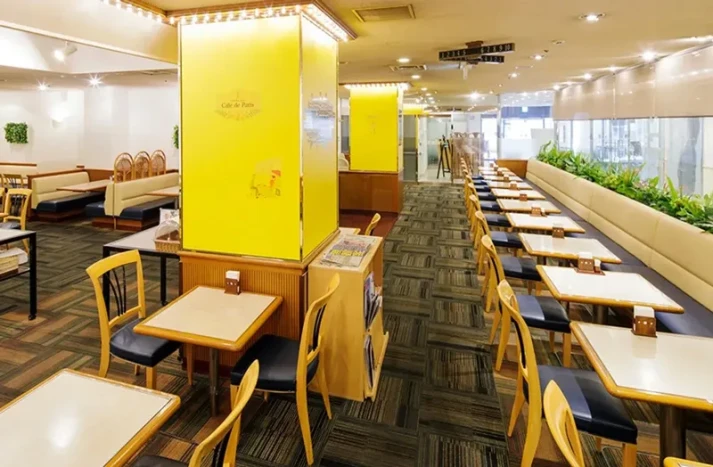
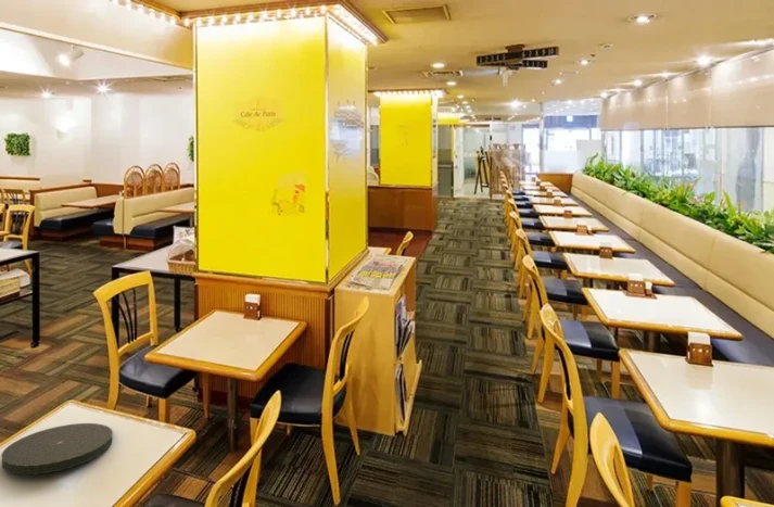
+ plate (60, 446)
